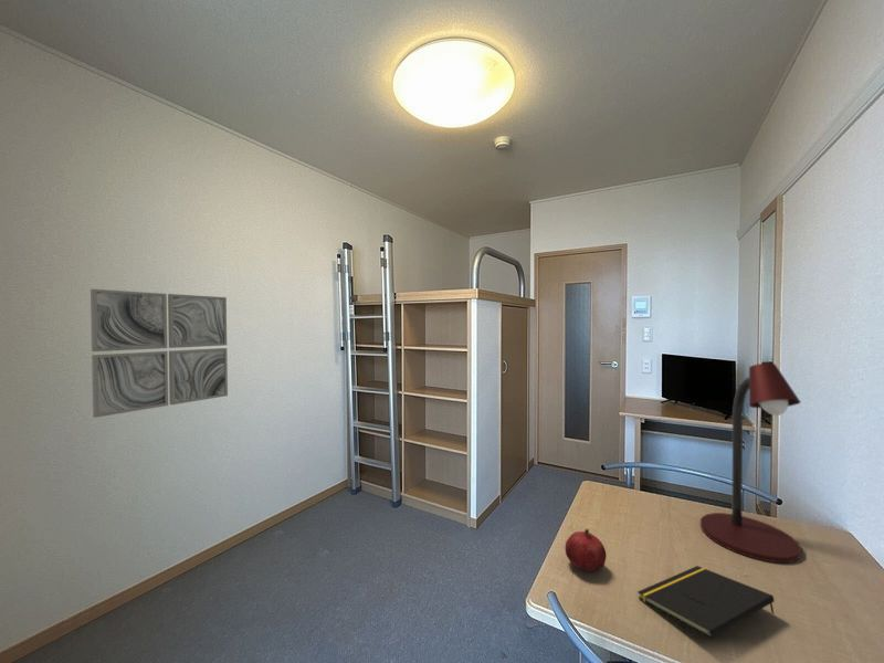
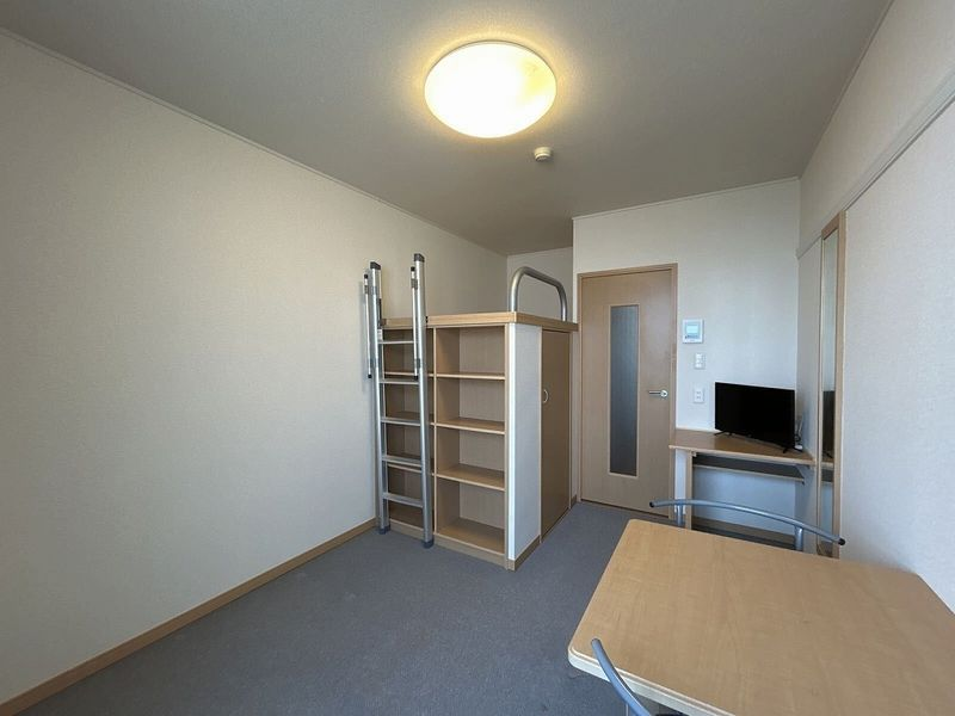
- notepad (703, 597)
- fruit (585, 547)
- wall art (167, 351)
- desk lamp (741, 451)
